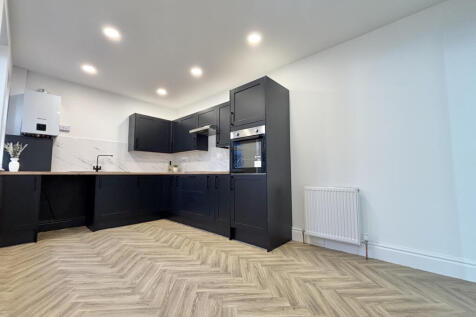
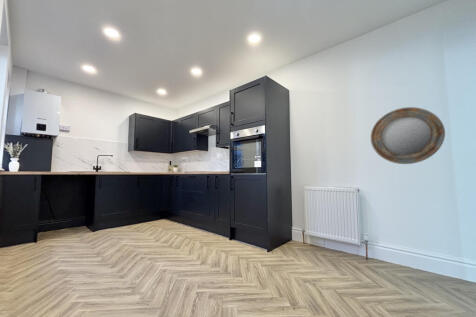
+ home mirror (404, 135)
